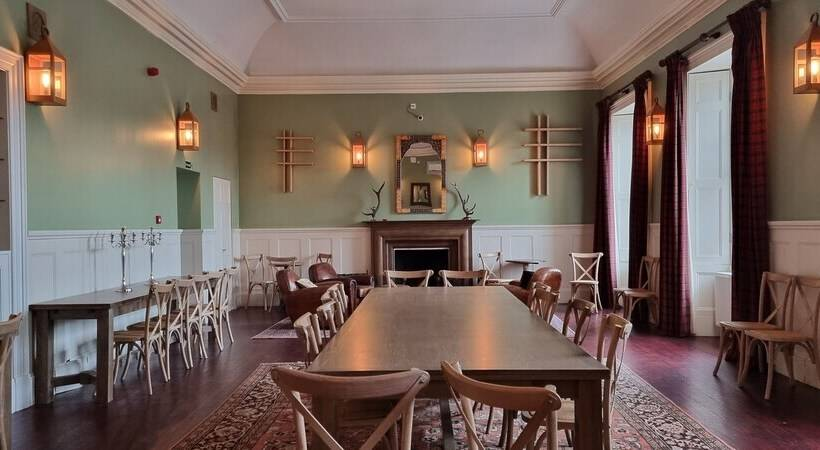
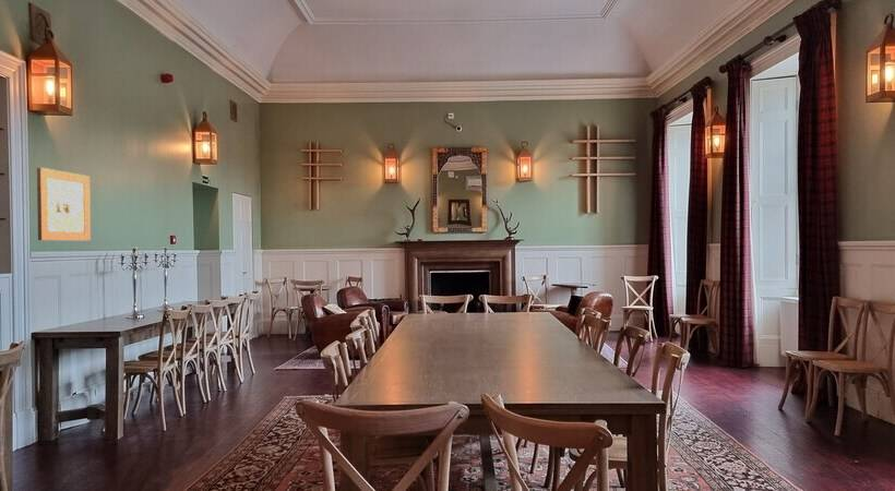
+ wall art (64, 206)
